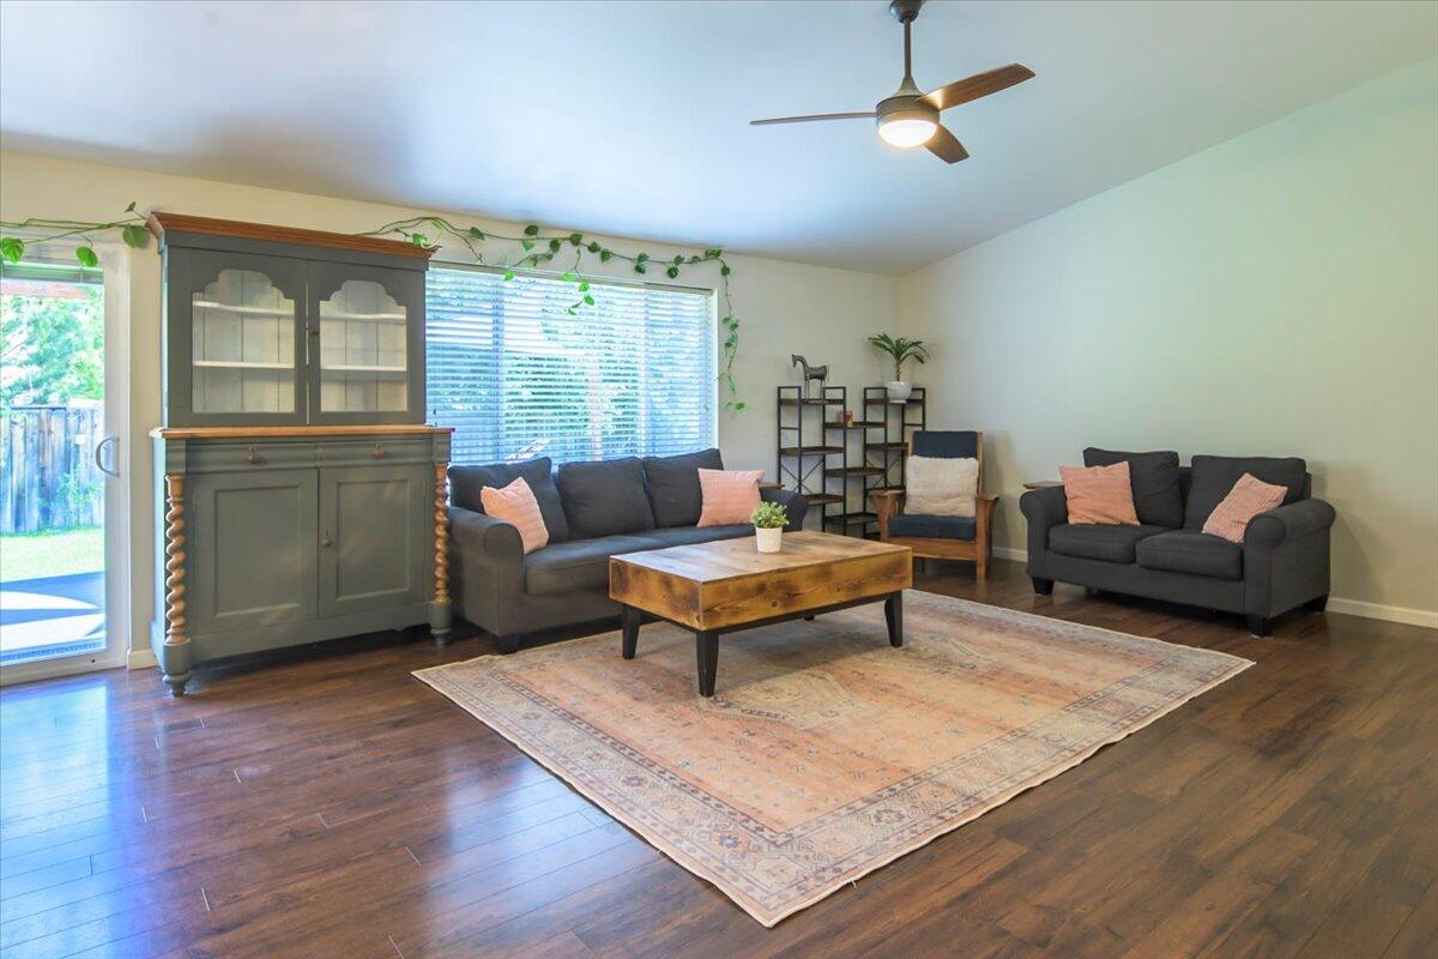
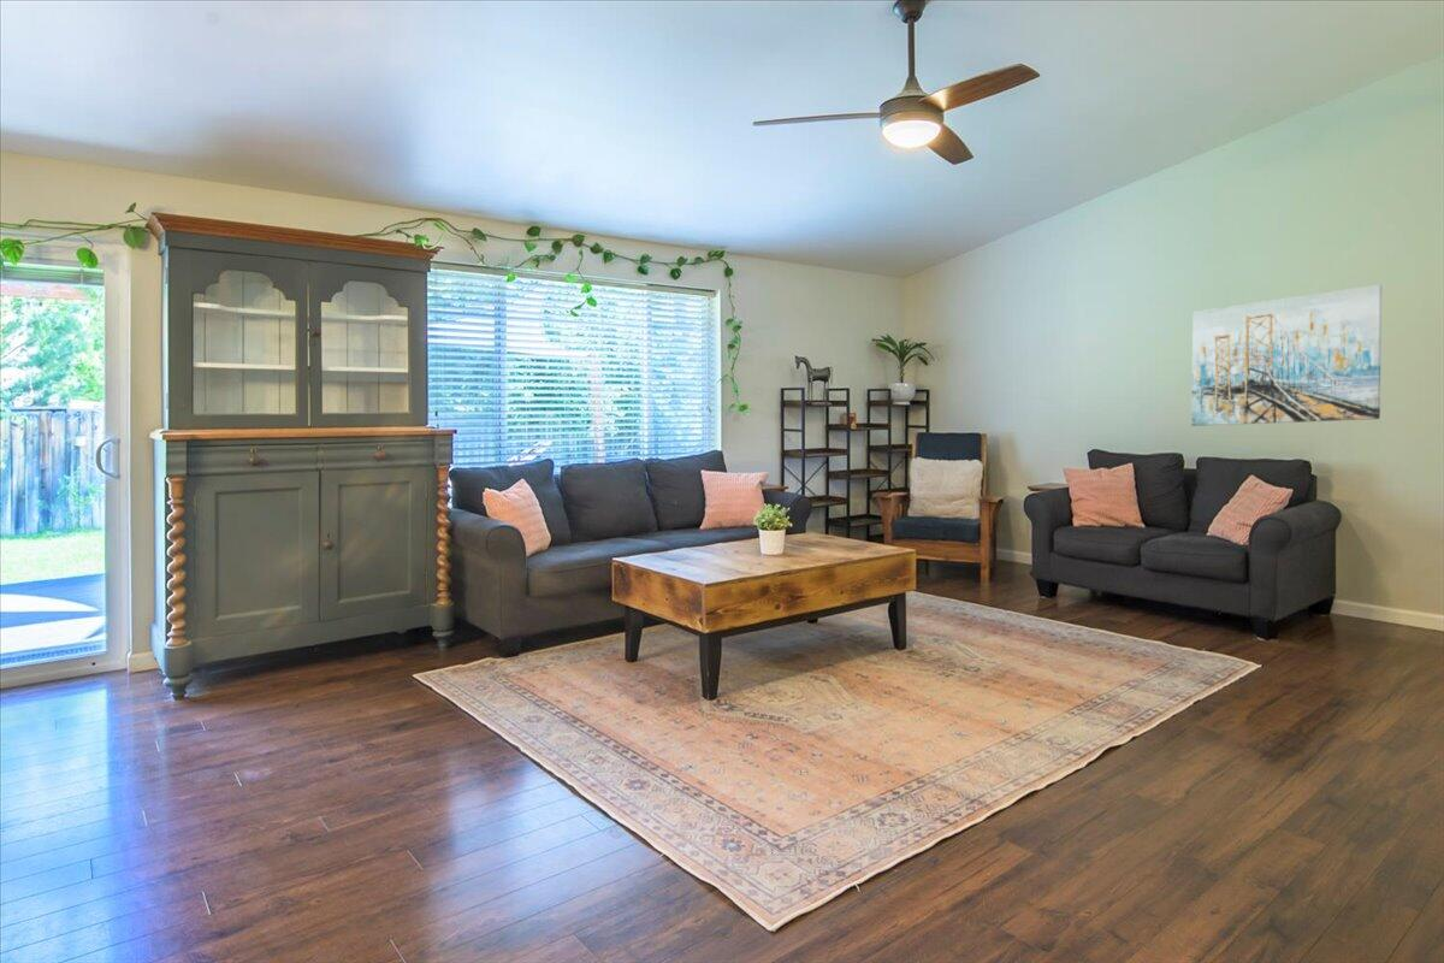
+ wall art (1278, 360)
